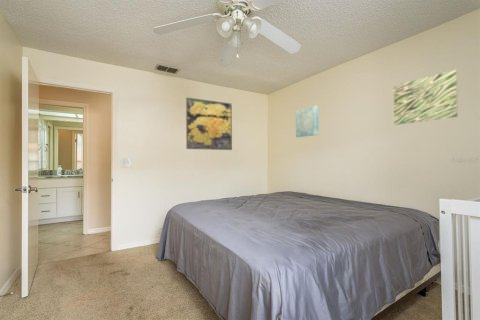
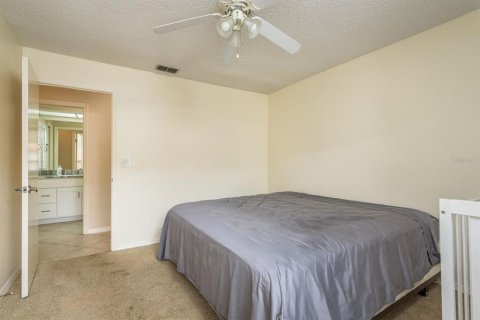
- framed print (210, 125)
- wall art (306, 122)
- wall art (422, 99)
